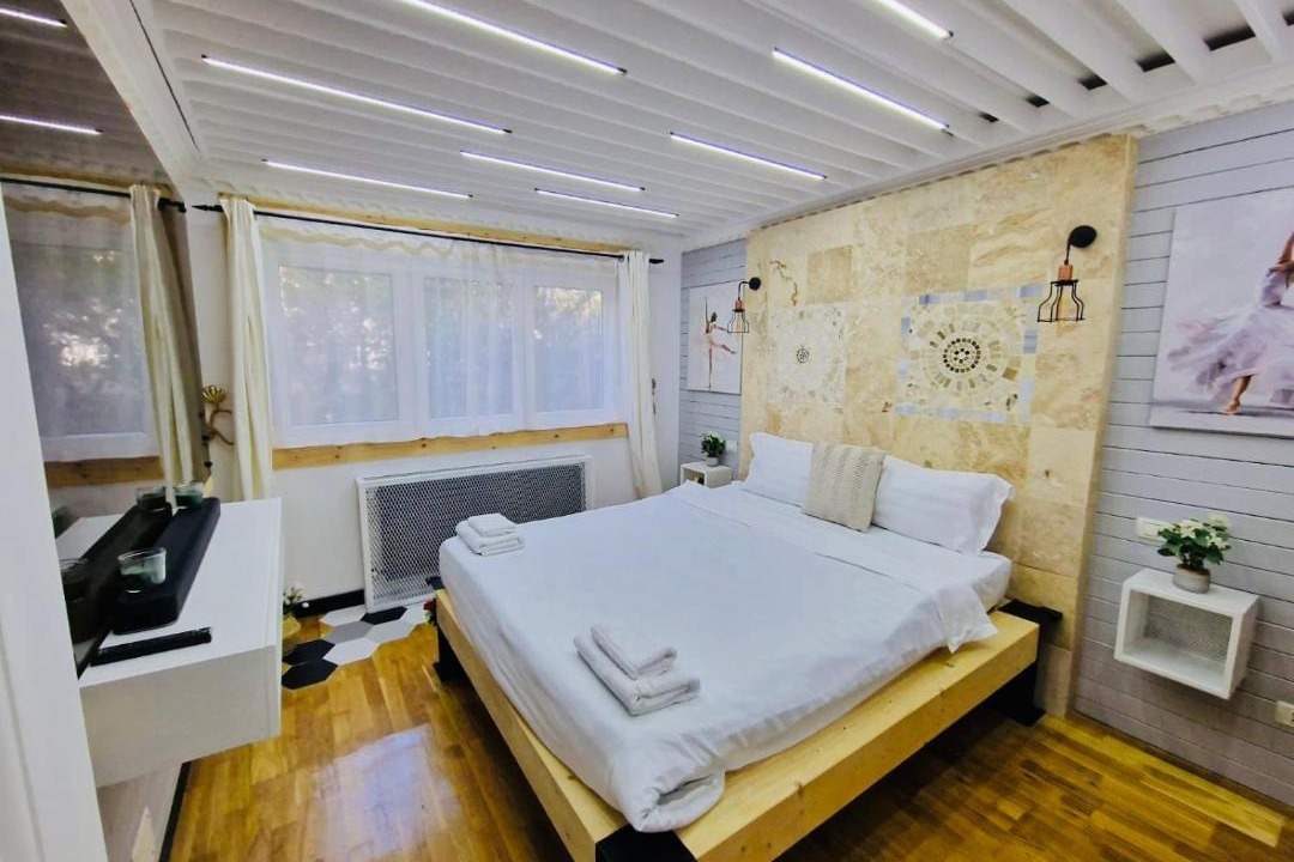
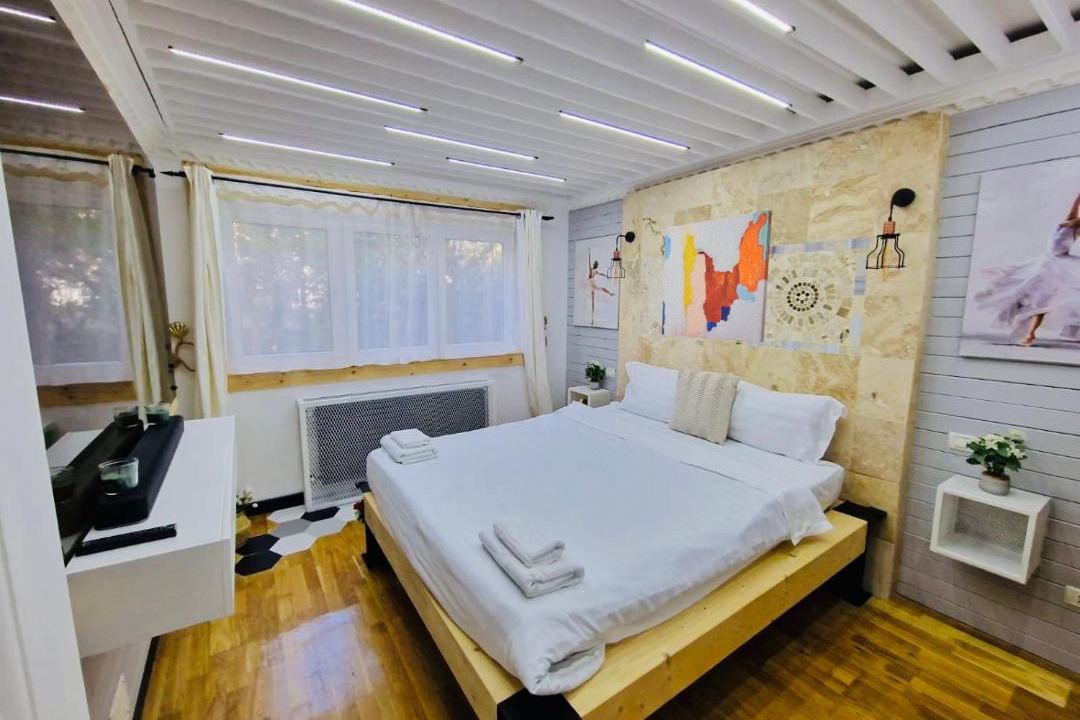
+ wall art (710, 280)
